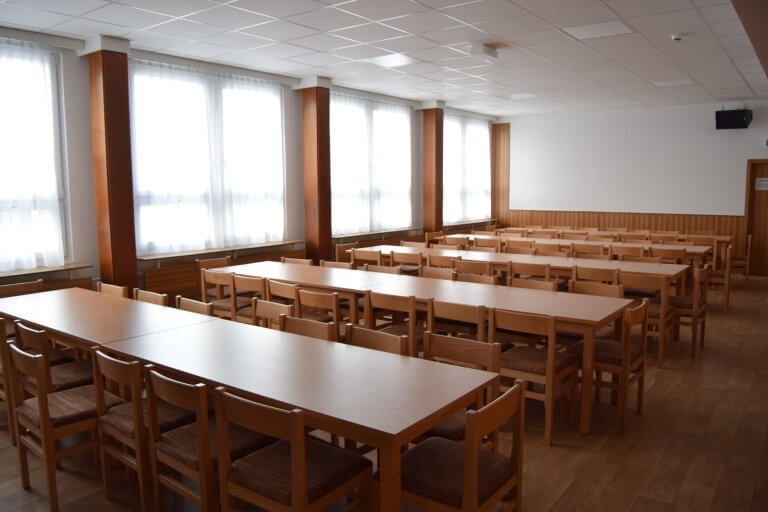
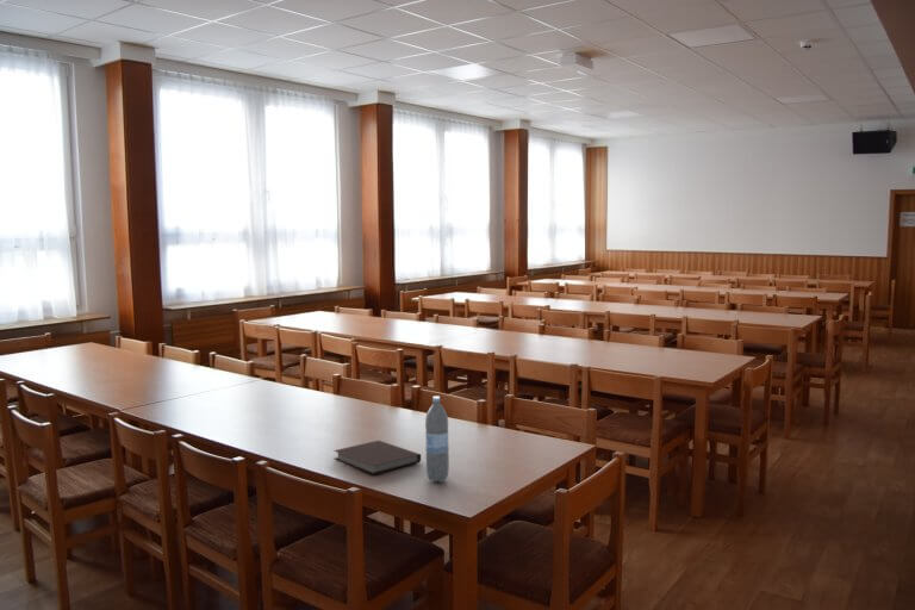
+ notebook (376, 455)
+ water bottle (436, 438)
